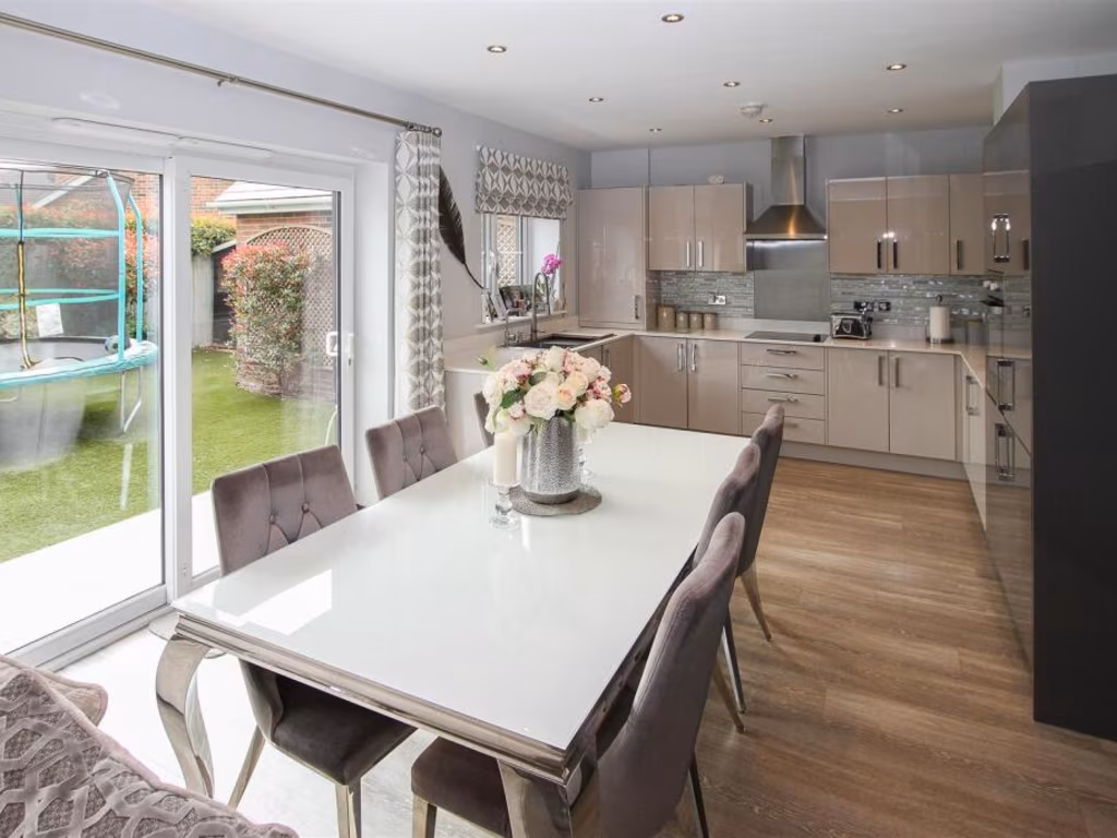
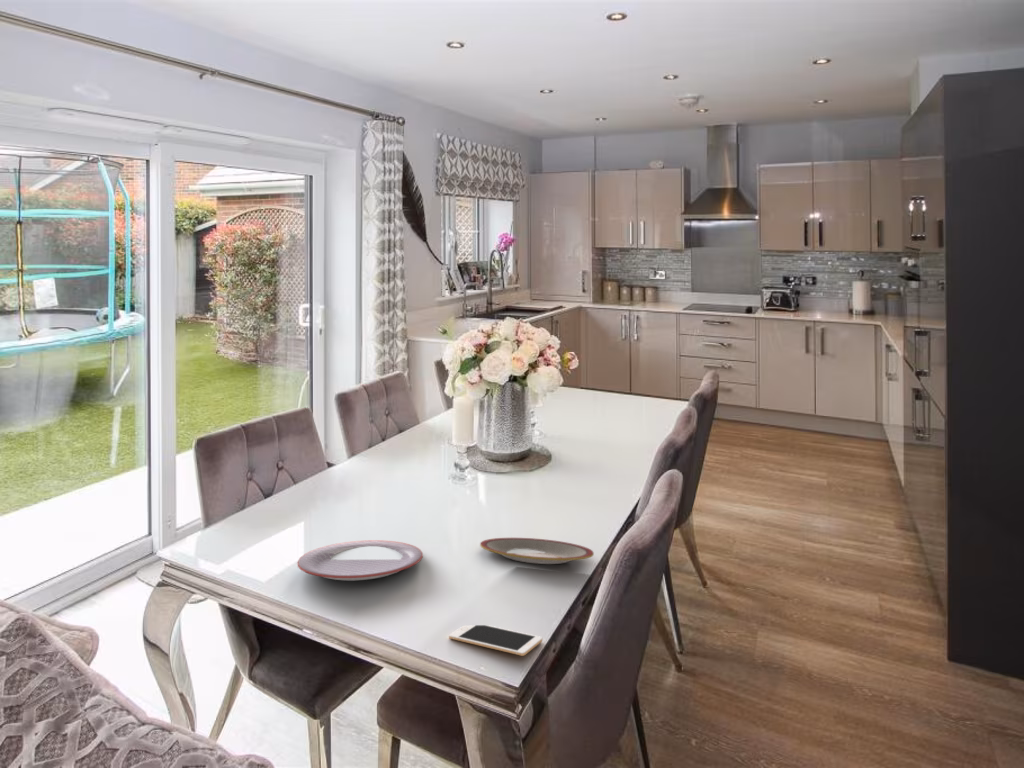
+ plate (361, 561)
+ cell phone (495, 637)
+ plate (535, 553)
